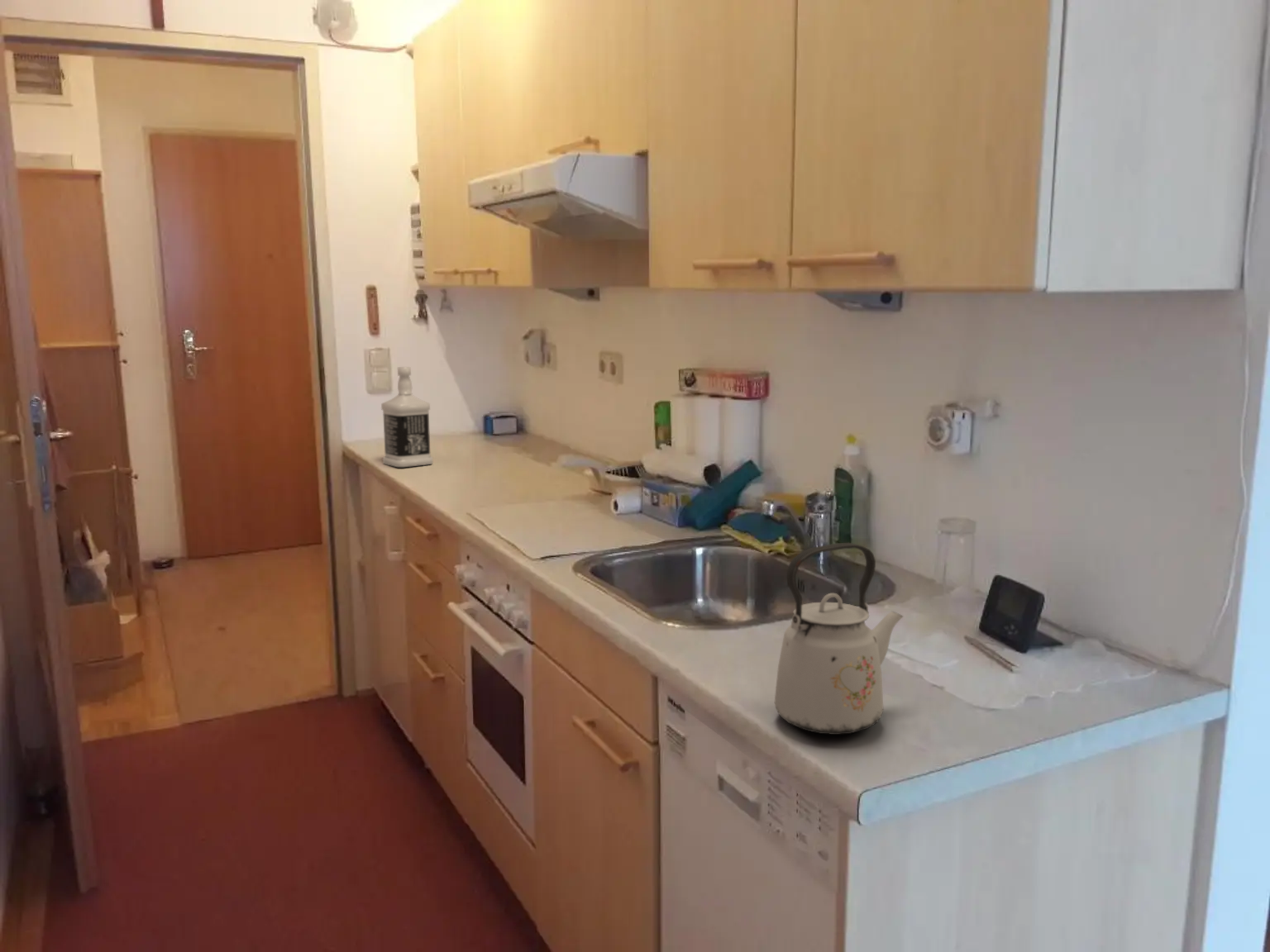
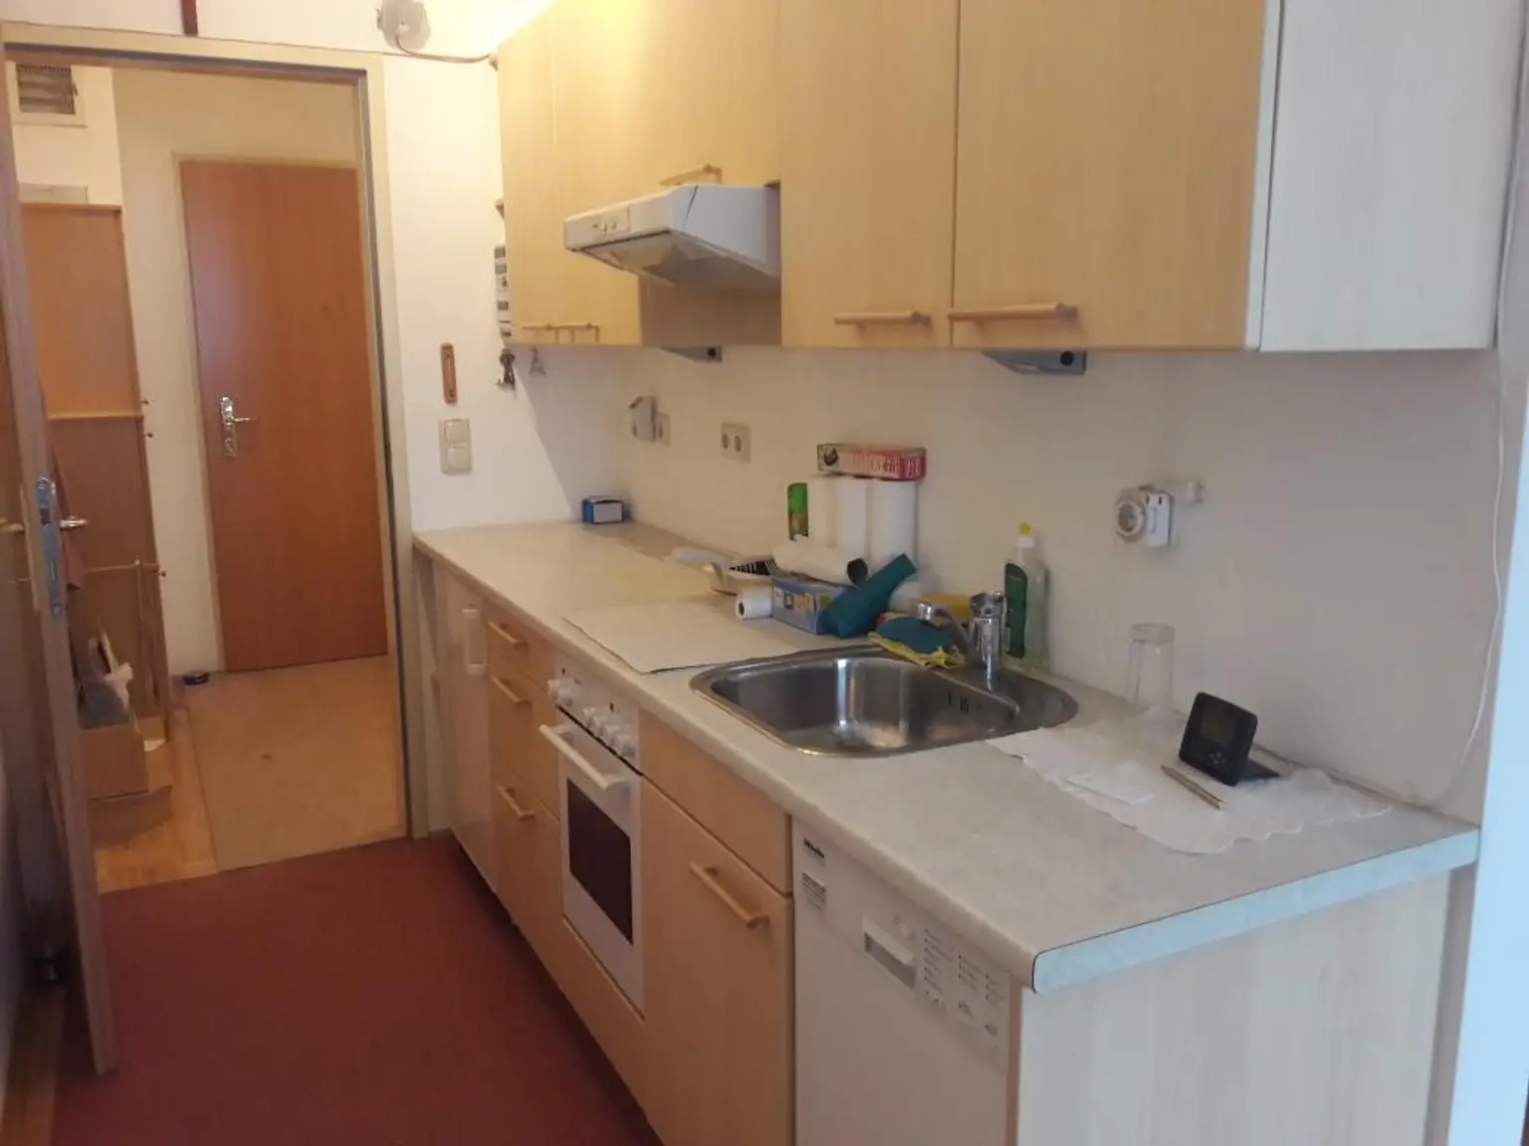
- bottle (406, 416)
- kettle (846, 631)
